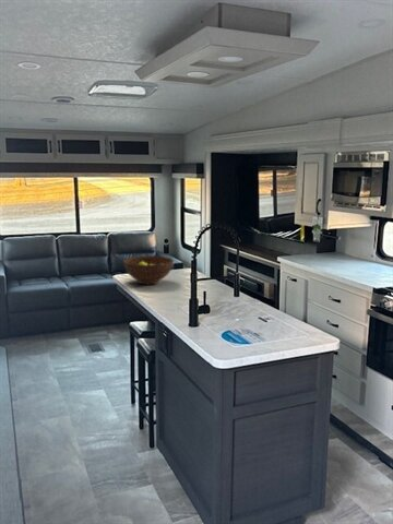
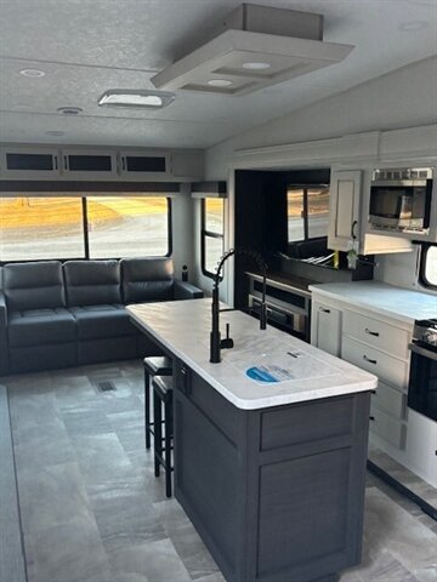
- fruit bowl (148, 271)
